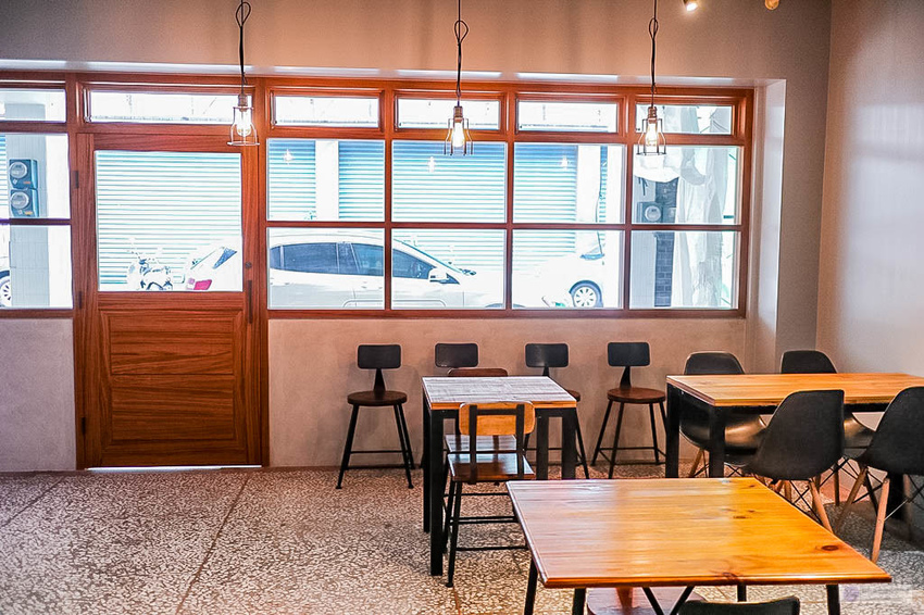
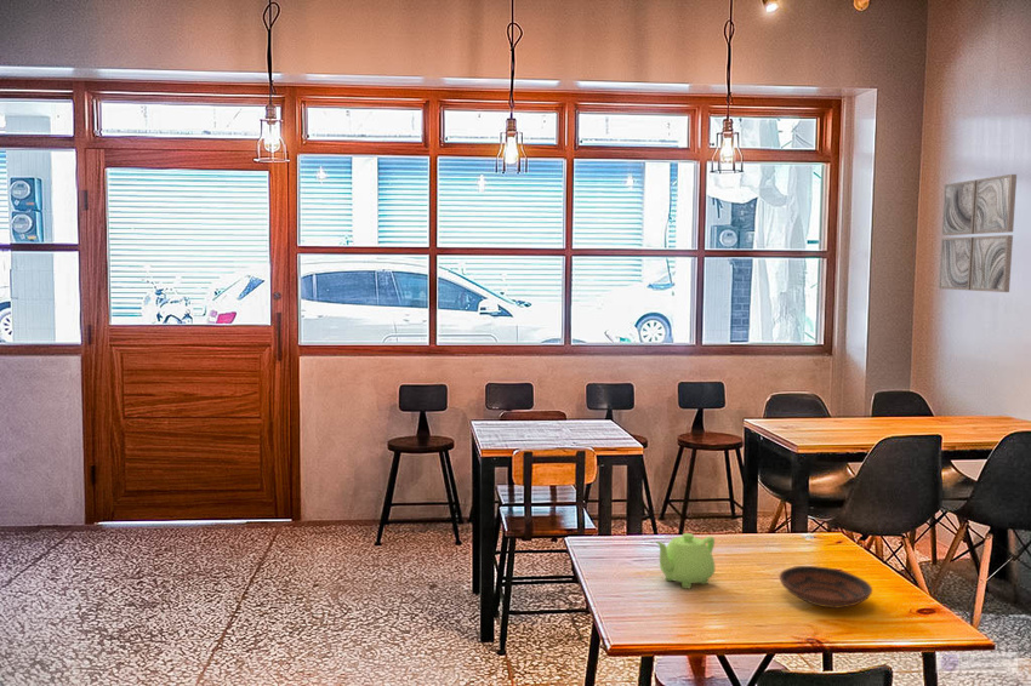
+ teapot (685, 558)
+ bowl (824, 590)
+ wall art (974, 236)
